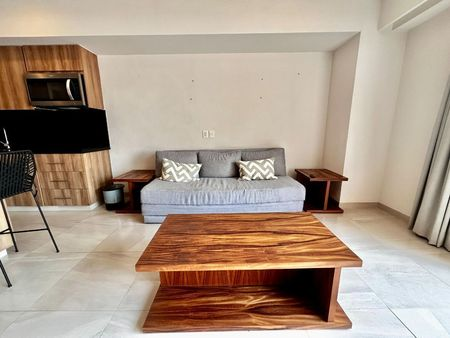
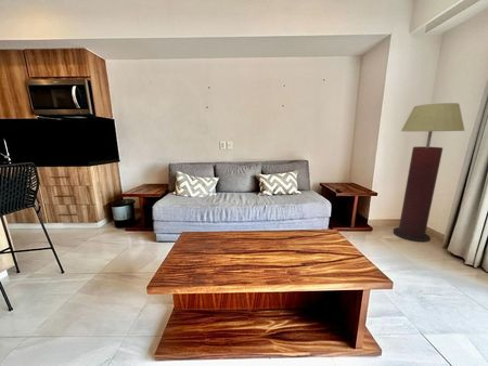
+ floor lamp (422, 174)
